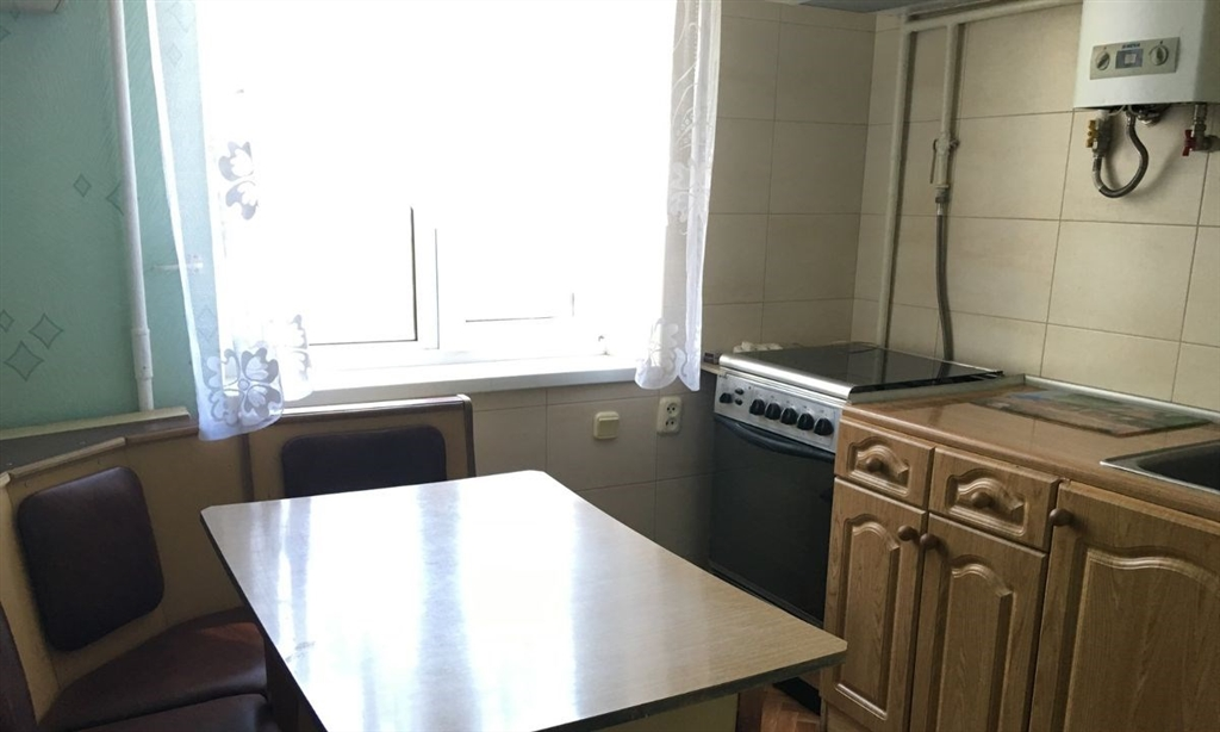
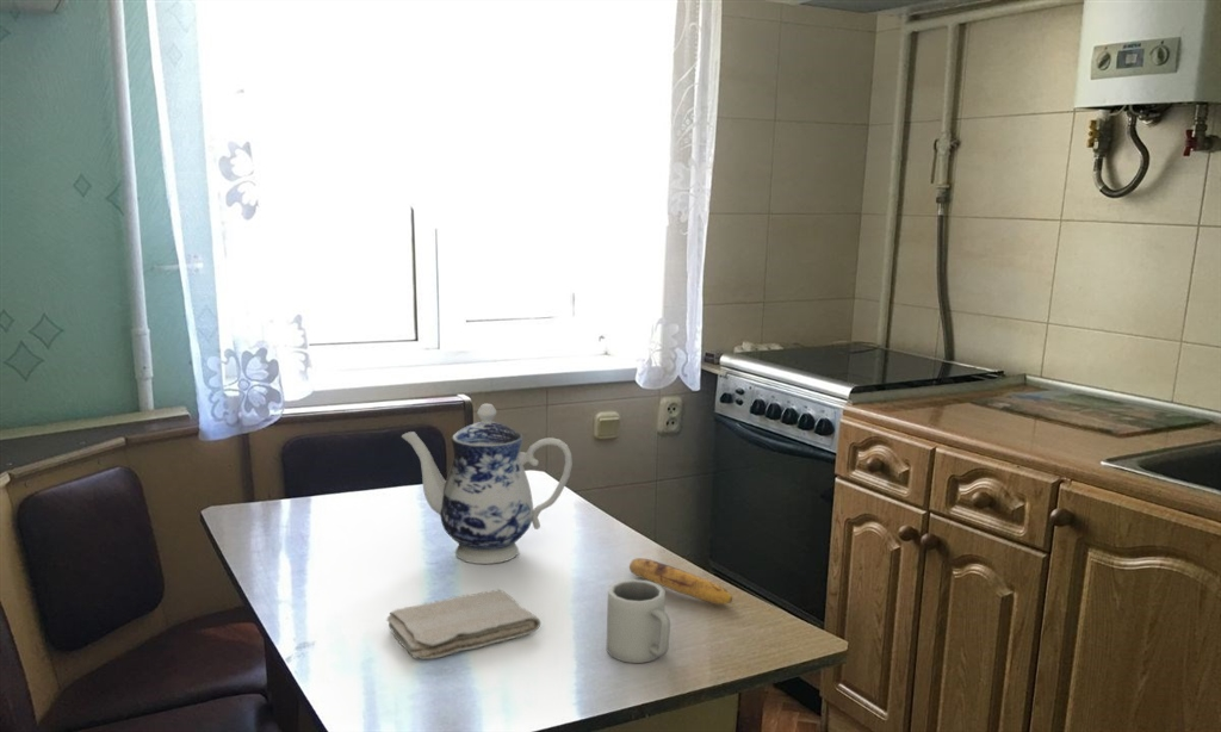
+ teapot (486, 479)
+ washcloth (461, 620)
+ cup (642, 624)
+ banana (675, 577)
